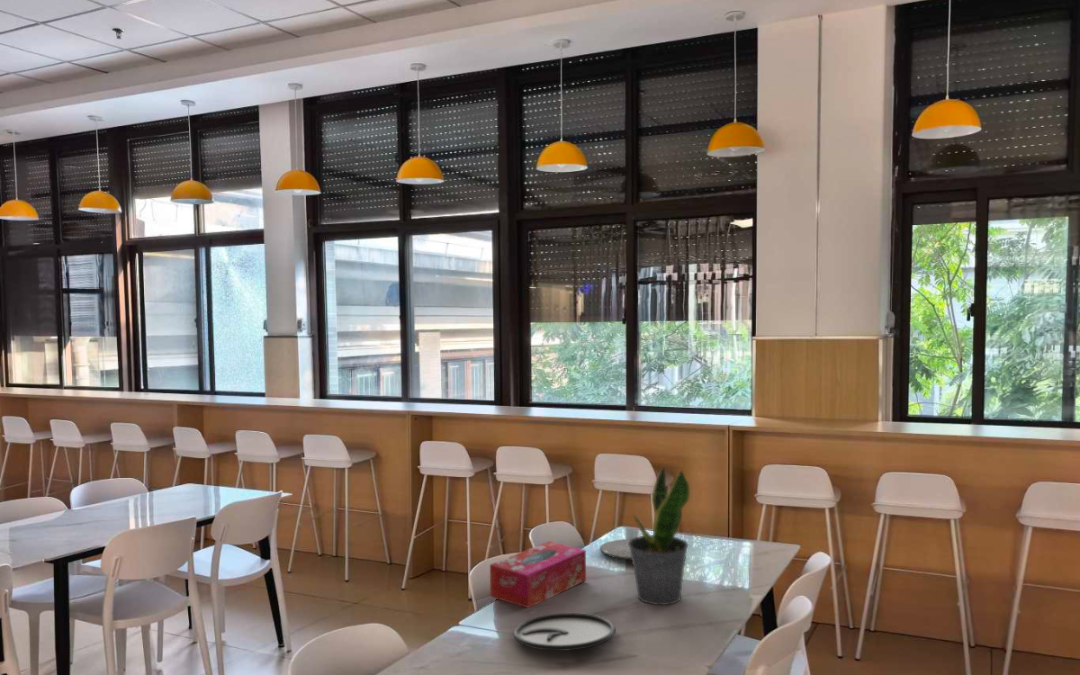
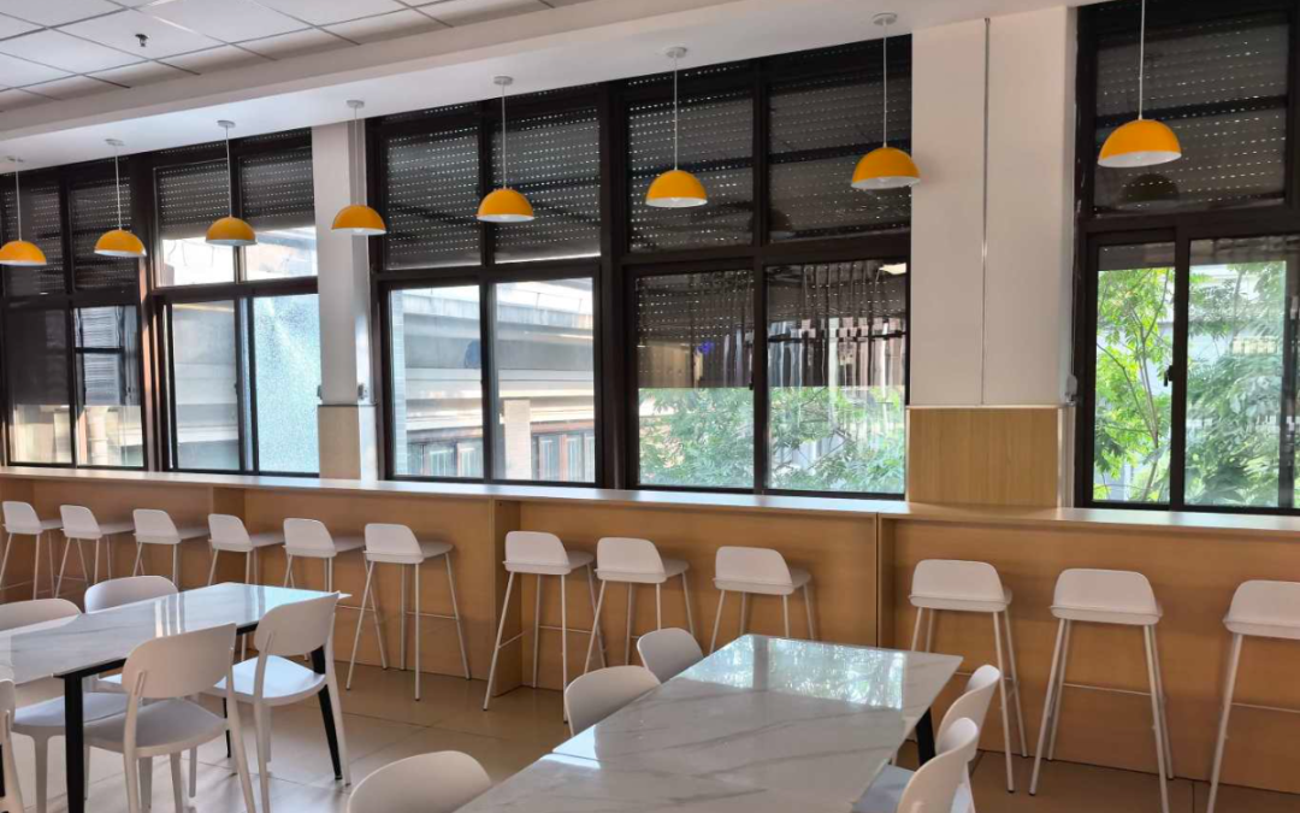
- tissue box (539, 572)
- plate (630, 551)
- potted plant (658, 531)
- plate (564, 630)
